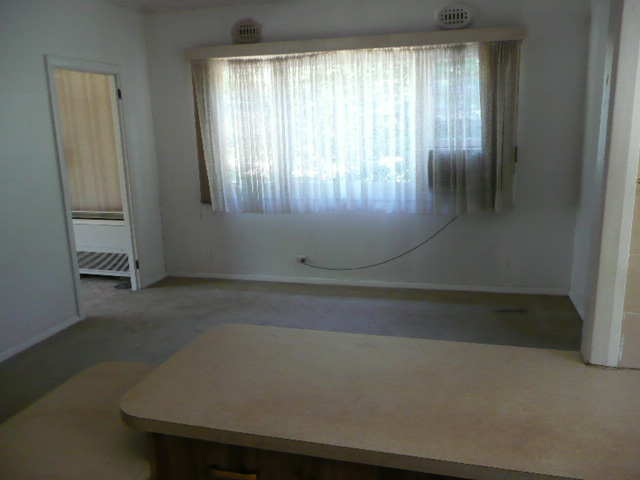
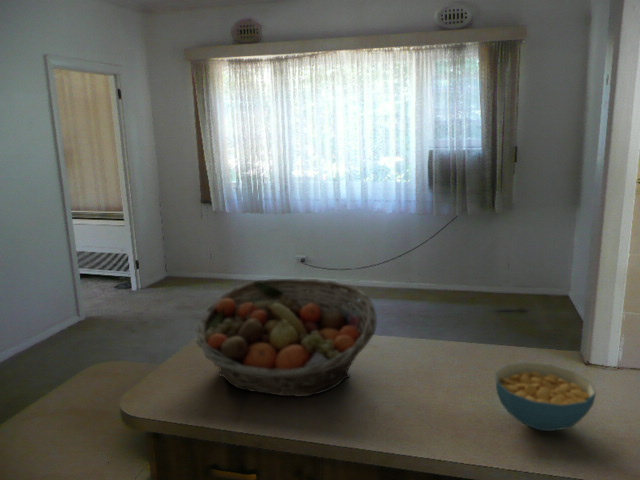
+ cereal bowl (541, 402)
+ fruit basket (286, 332)
